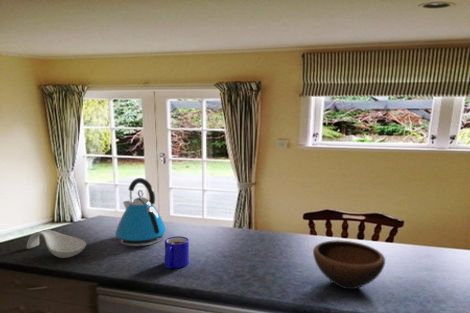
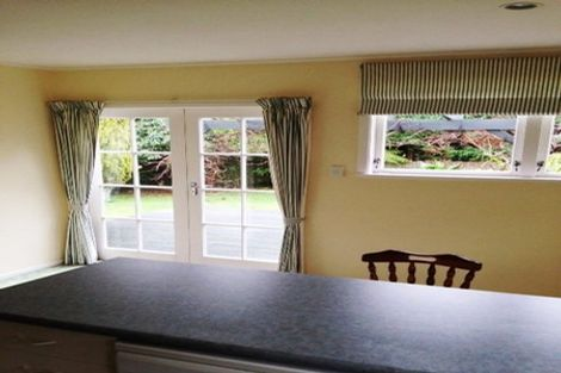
- bowl (347, 268)
- mug (174, 254)
- kettle (141, 208)
- spoon rest (54, 242)
